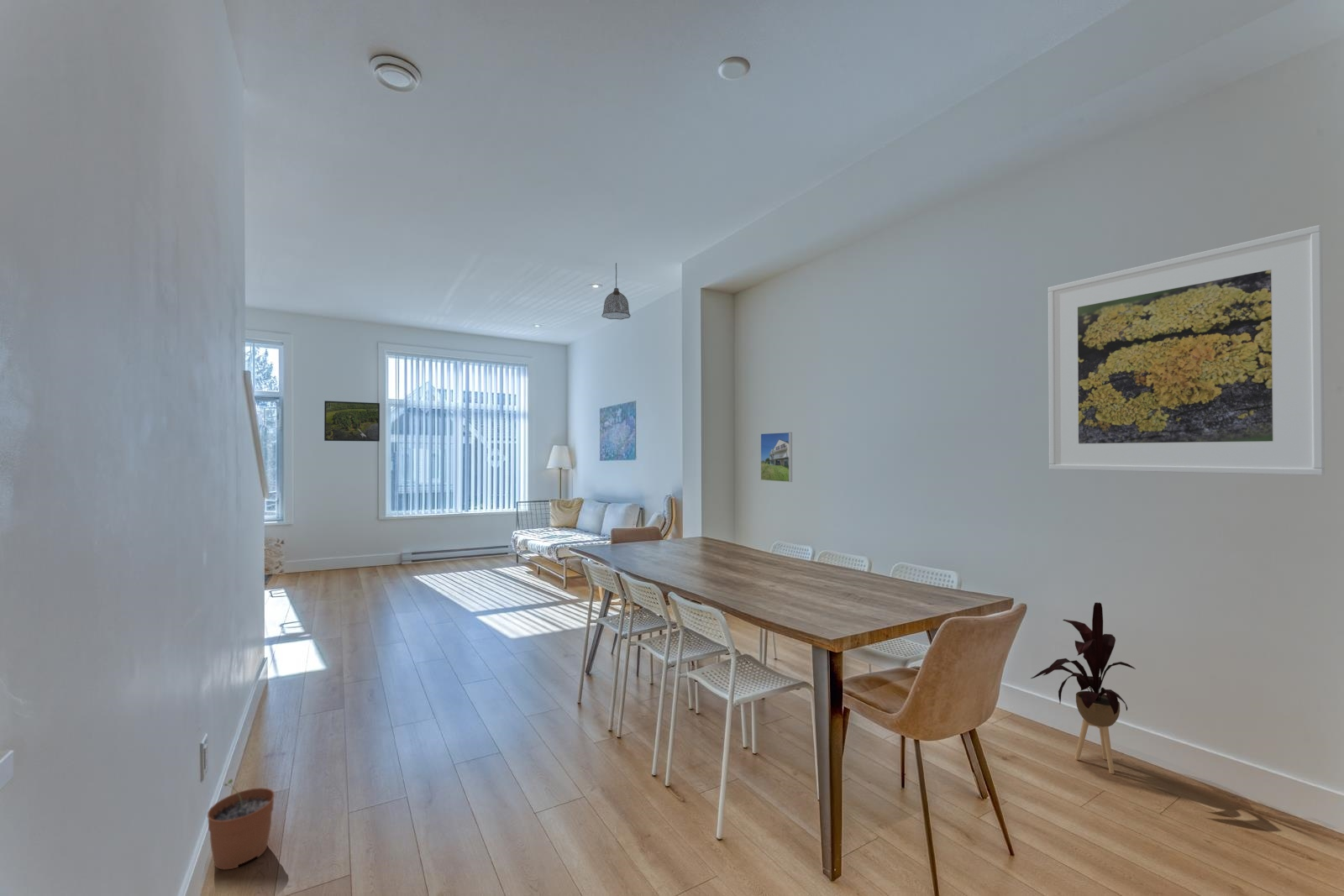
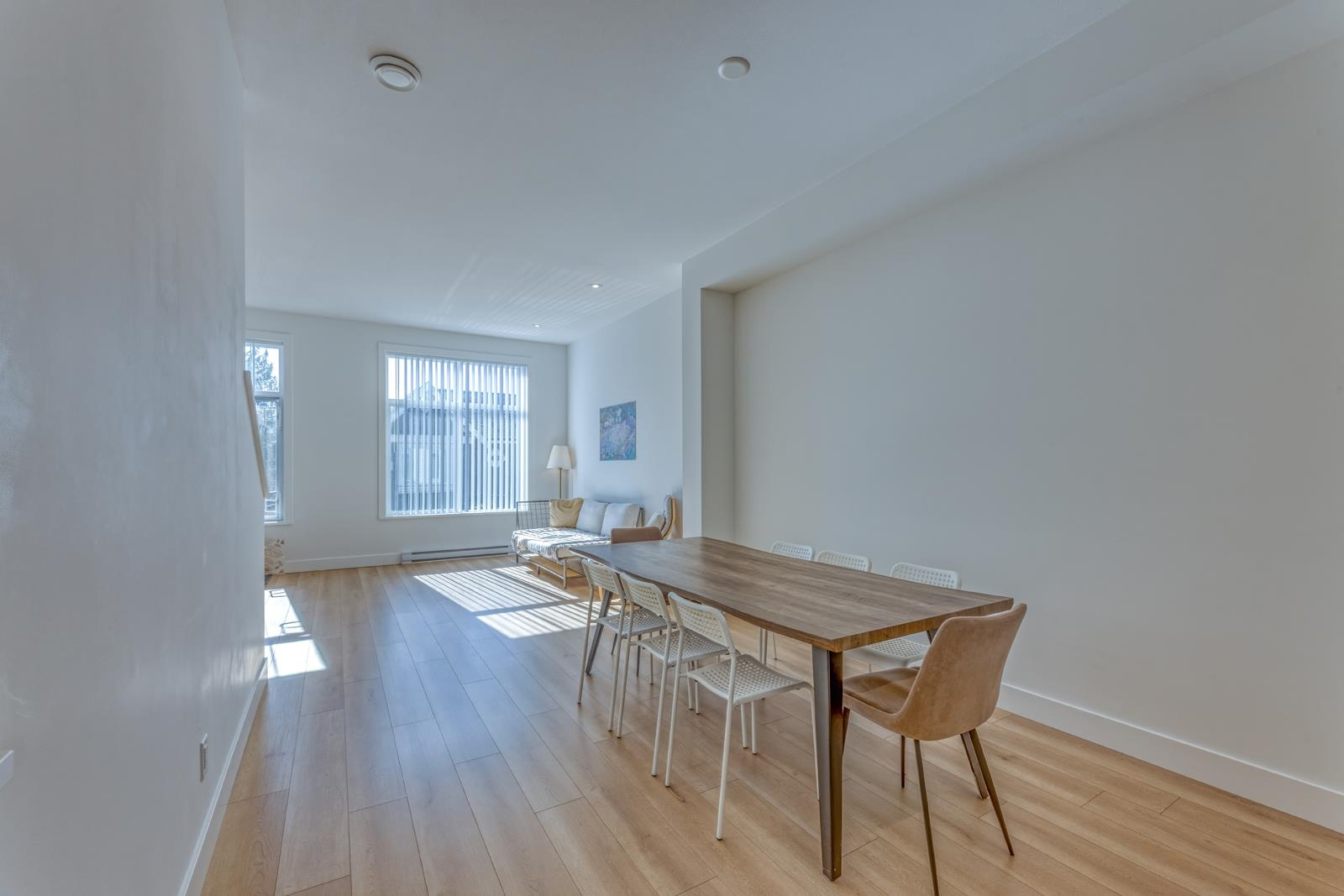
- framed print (352, 422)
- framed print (1164, 366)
- pendant lamp (616, 289)
- house plant (1084, 679)
- plant pot (241, 815)
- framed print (775, 457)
